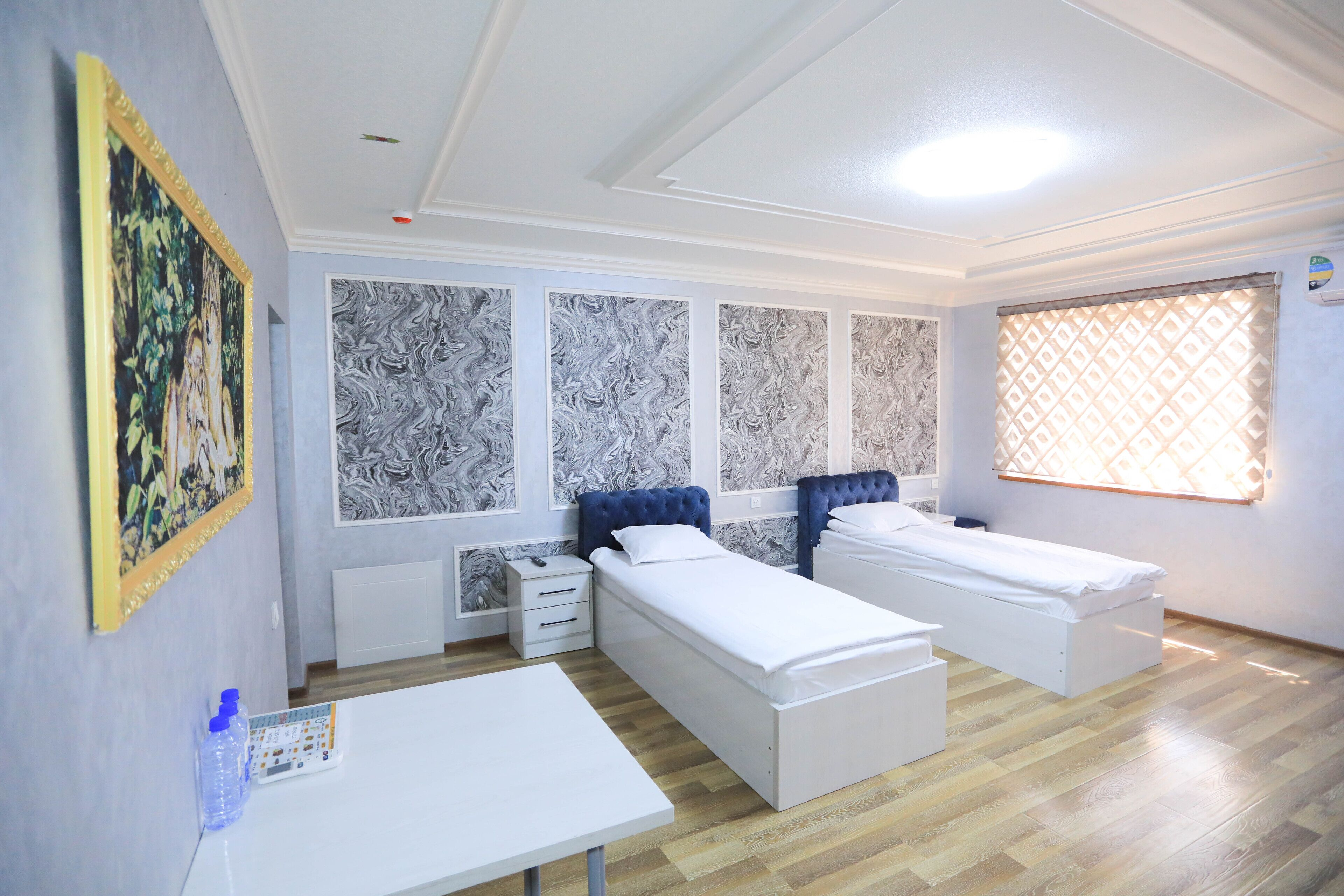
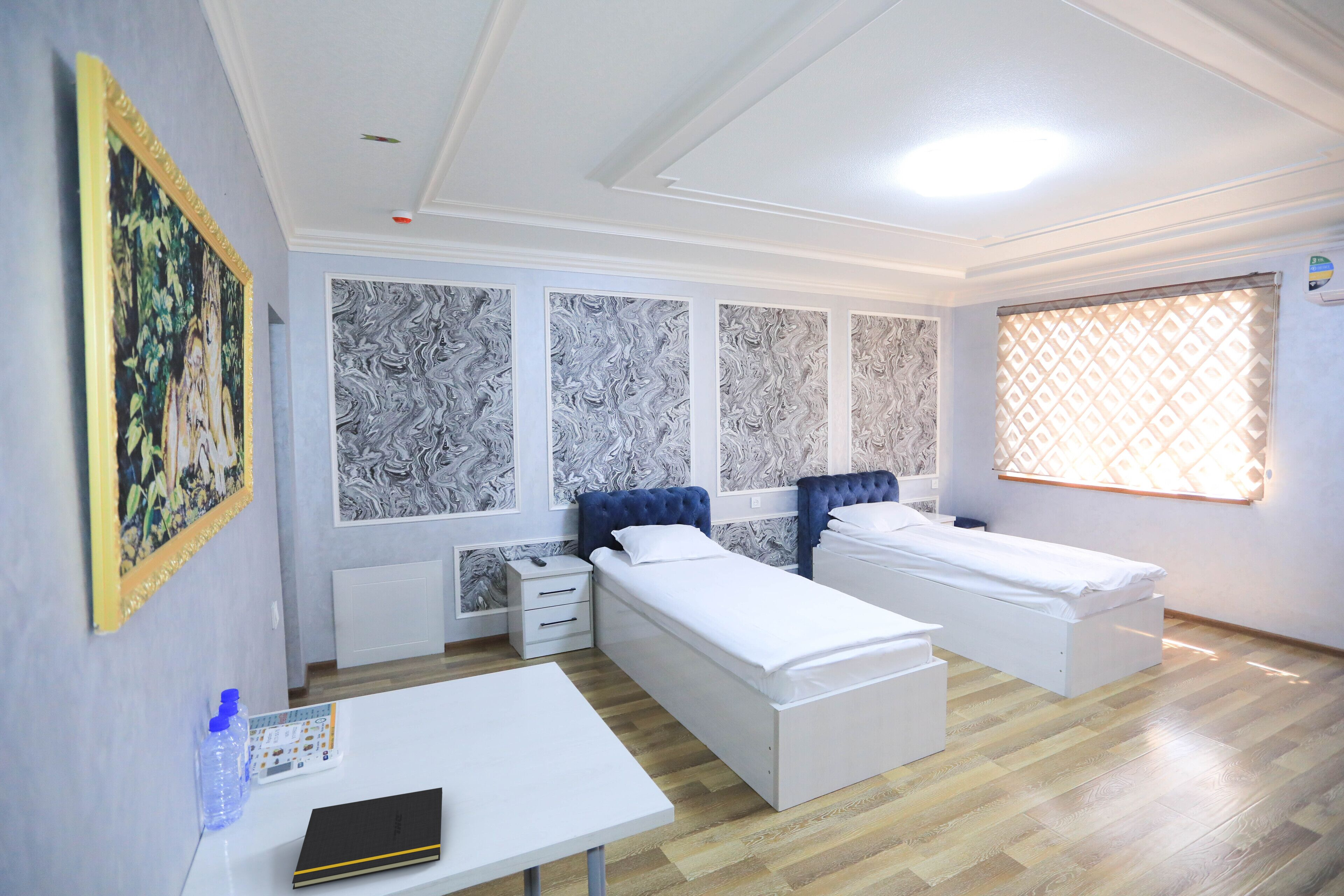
+ notepad (374, 834)
